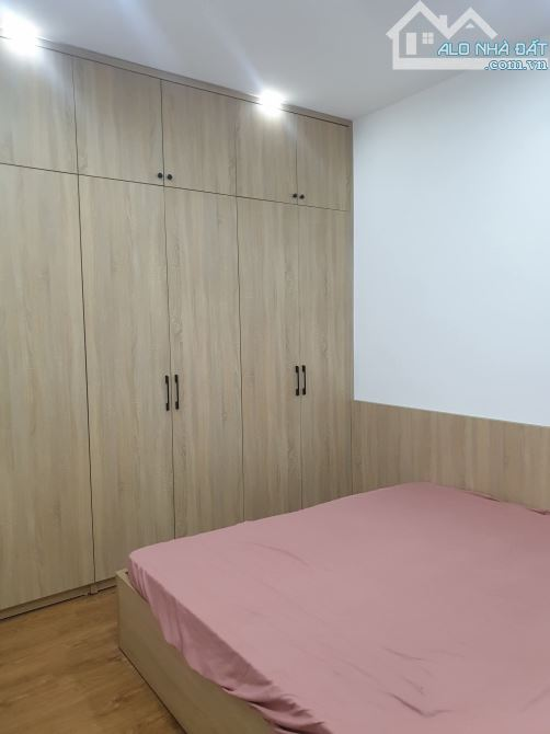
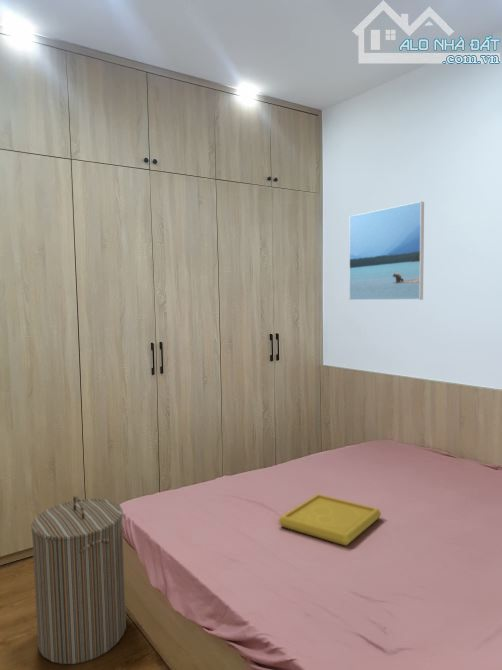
+ serving tray (330, 517)
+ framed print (383, 255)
+ laundry hamper (80, 566)
